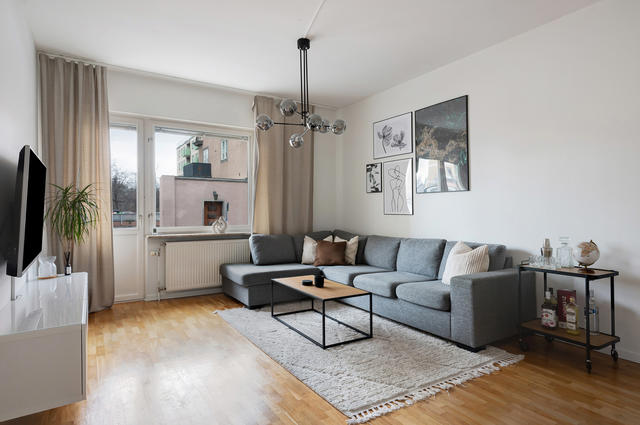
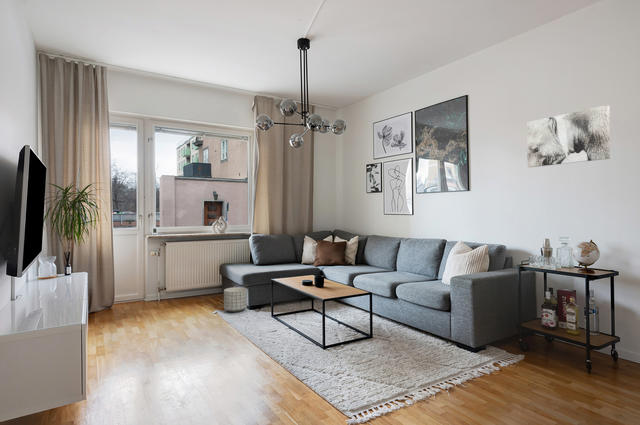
+ wall art (565, 138)
+ planter (235, 300)
